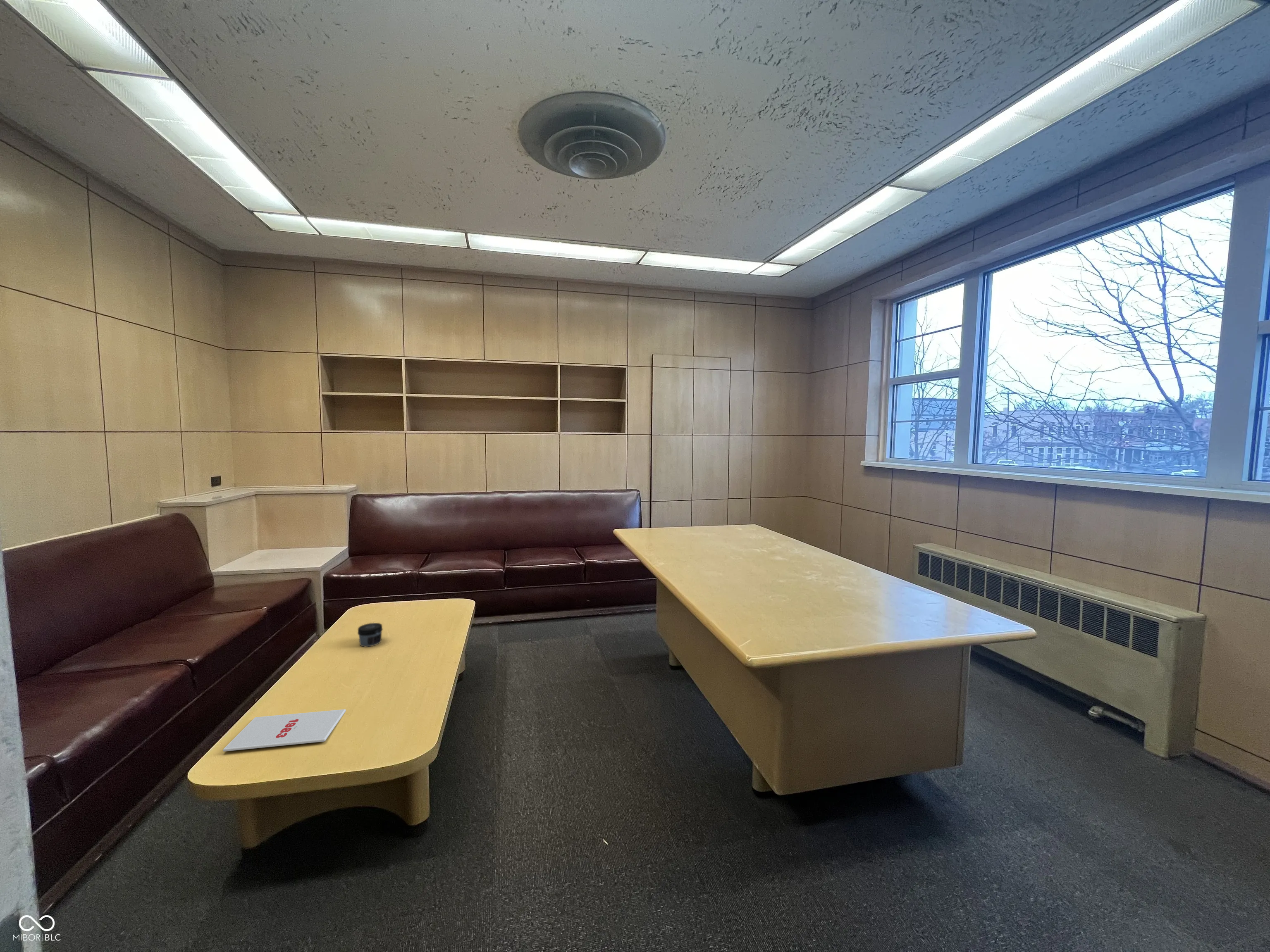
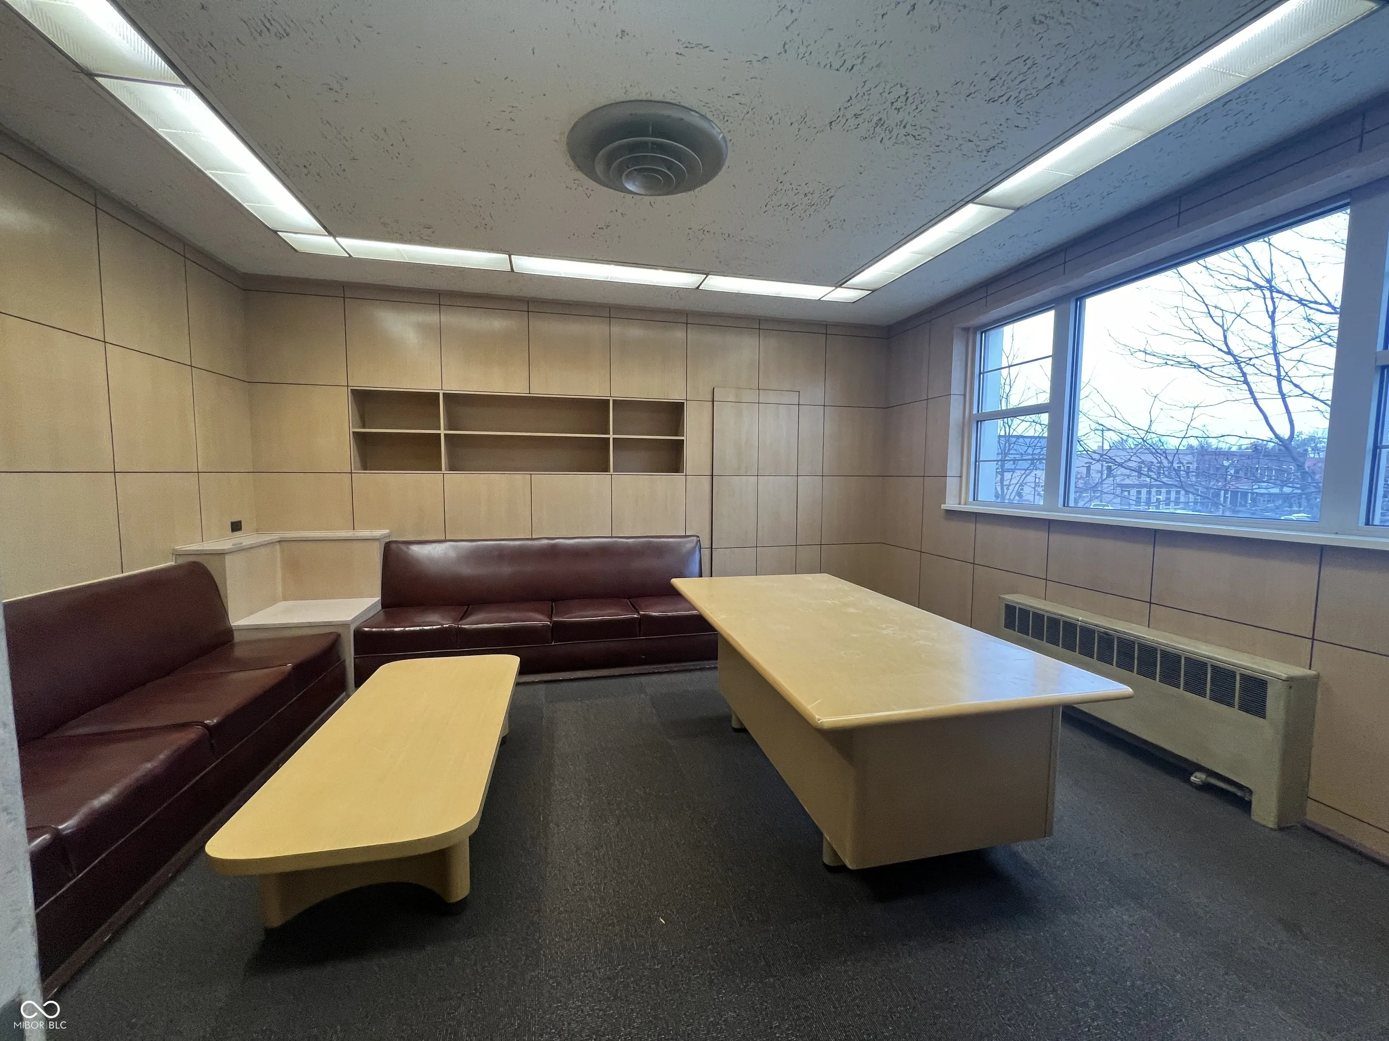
- jar (370, 635)
- magazine (289, 729)
